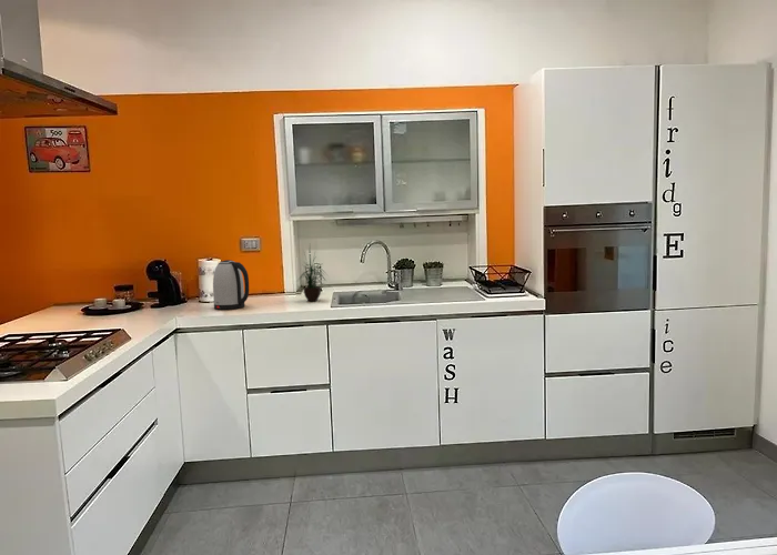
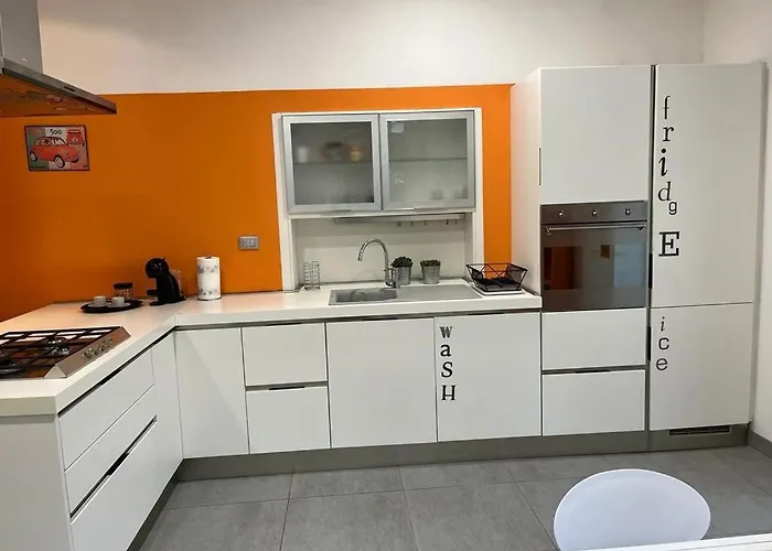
- potted plant (312, 269)
- kettle (232, 283)
